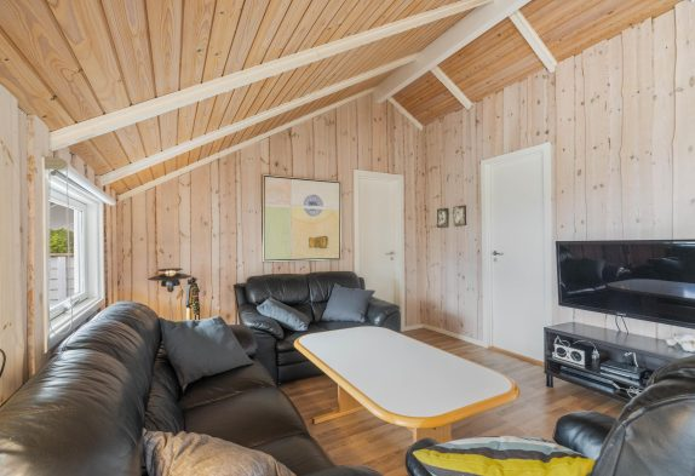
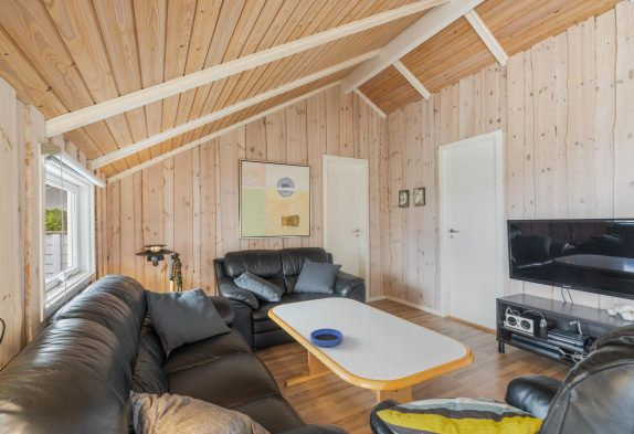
+ bowl (326, 337)
